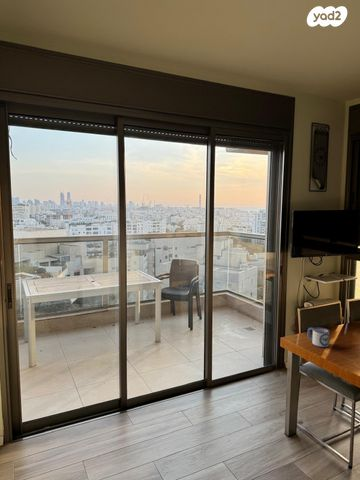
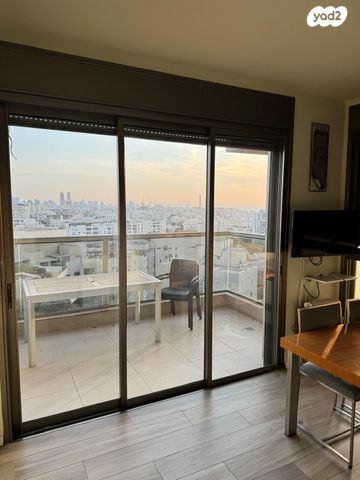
- mug (317, 336)
